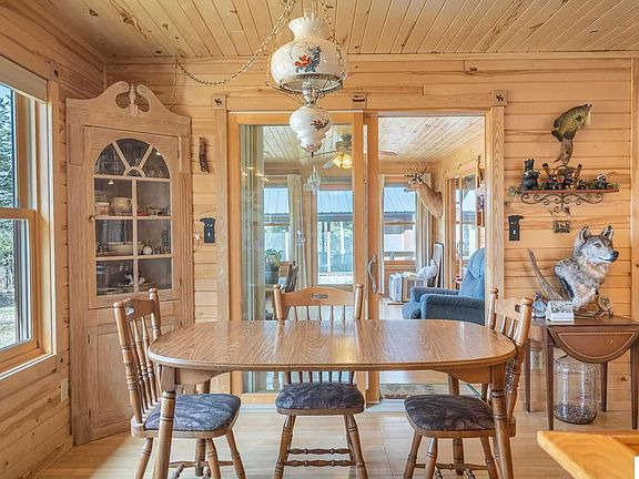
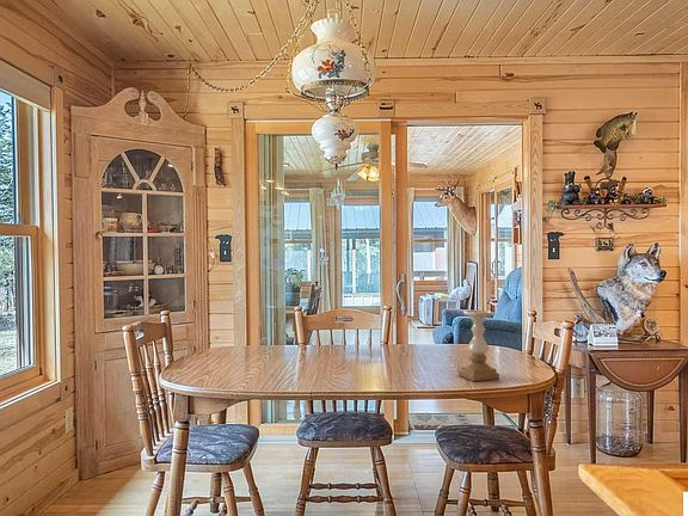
+ candle holder (478, 344)
